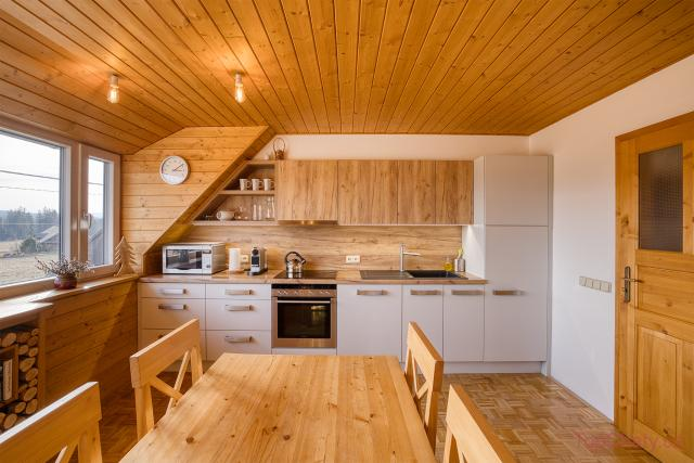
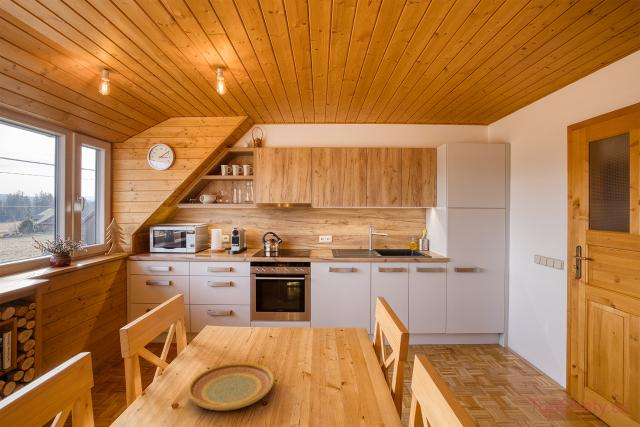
+ plate (232, 386)
